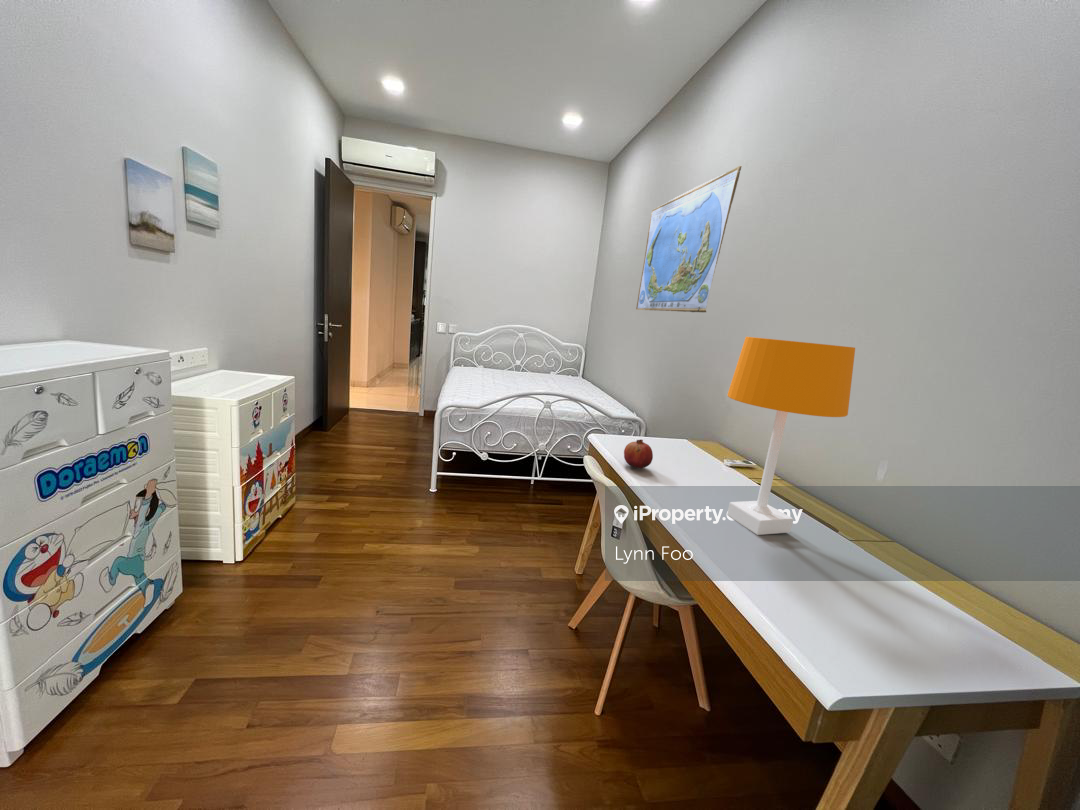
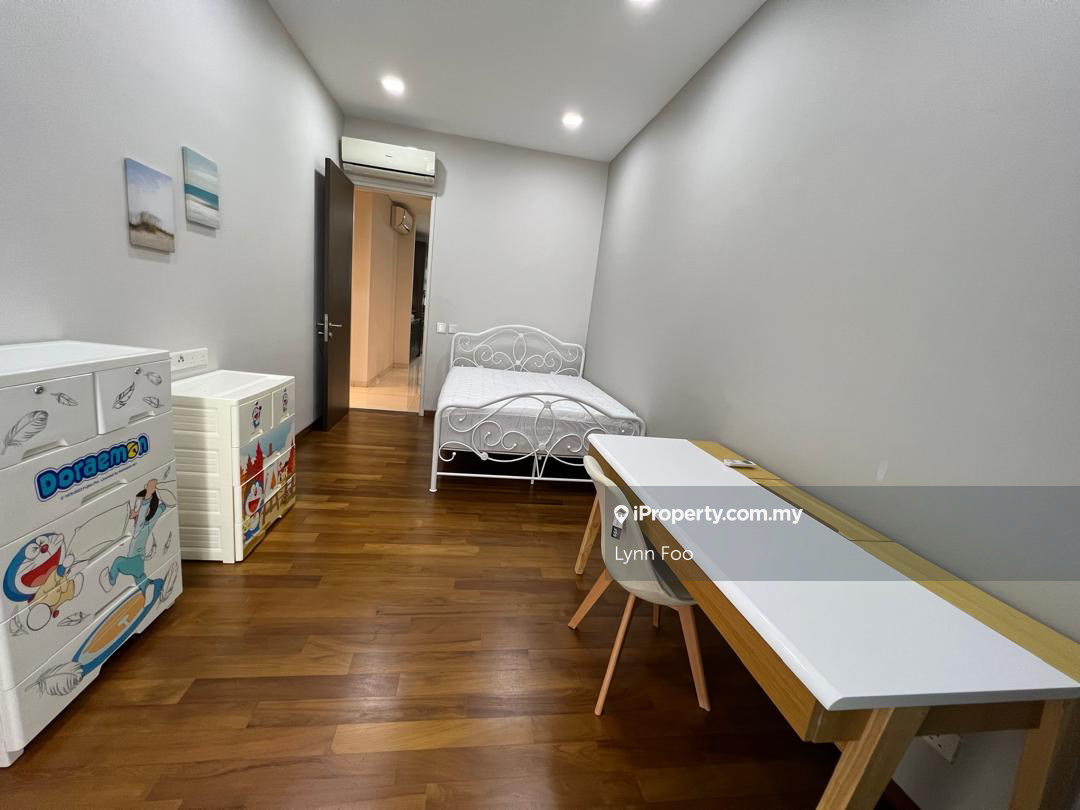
- fruit (638, 453)
- world map (677, 252)
- desk lamp (776, 436)
